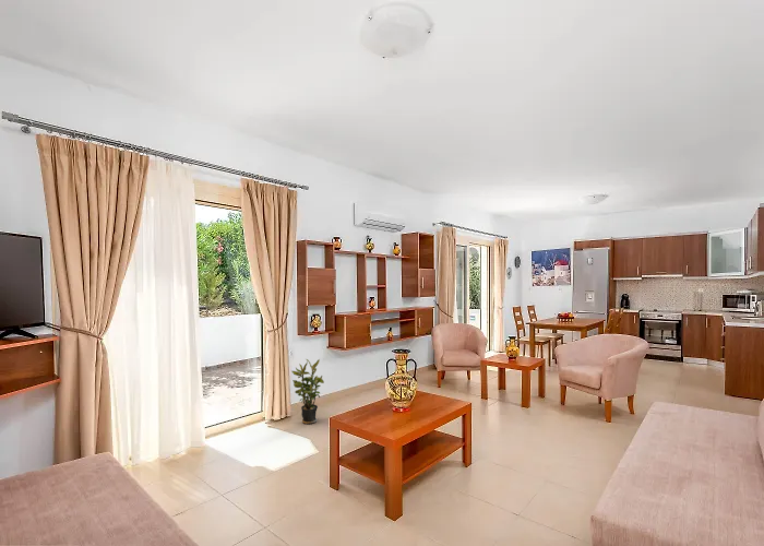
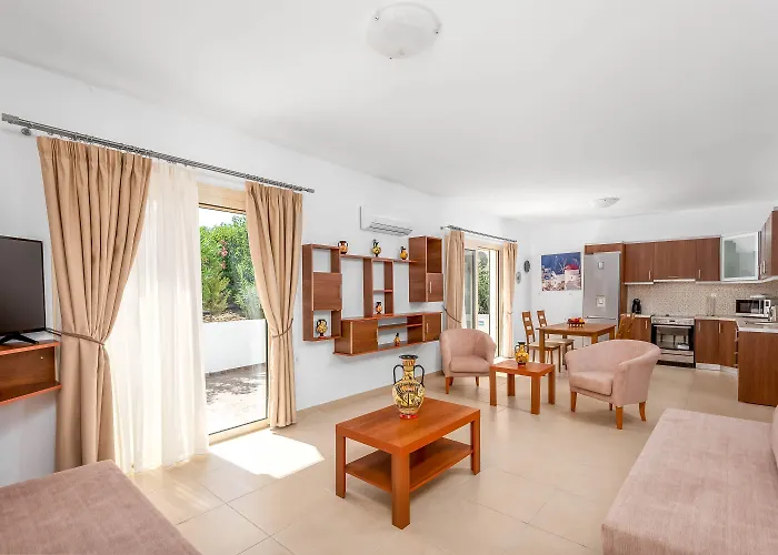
- potted plant (307, 390)
